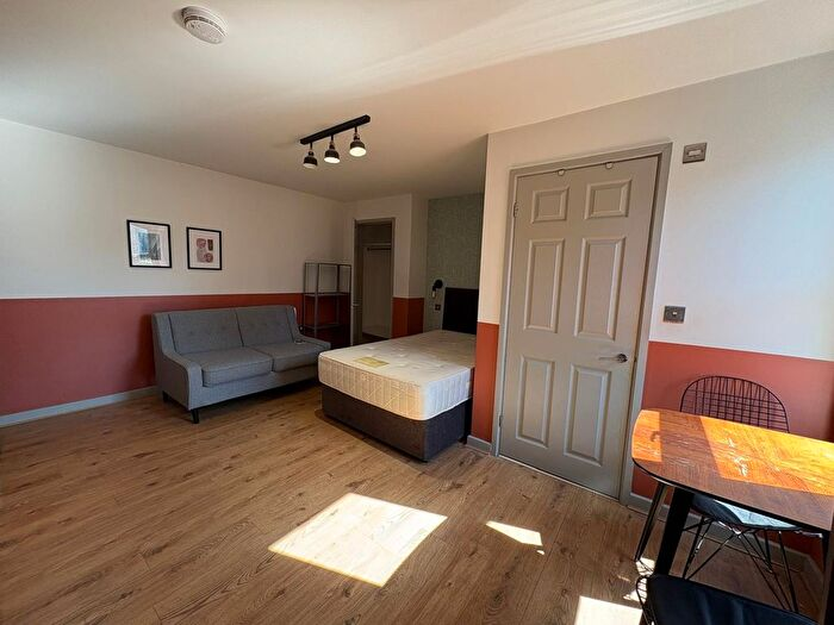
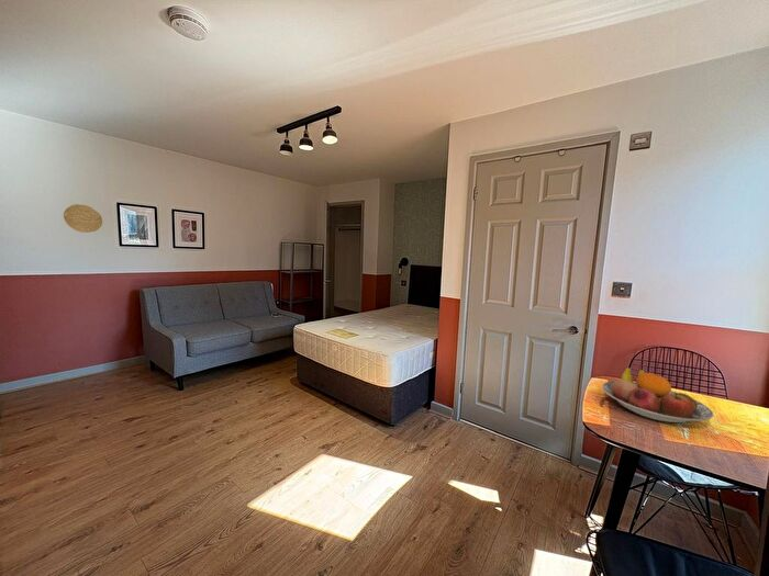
+ fruit bowl (653, 394)
+ decorative plate (83, 218)
